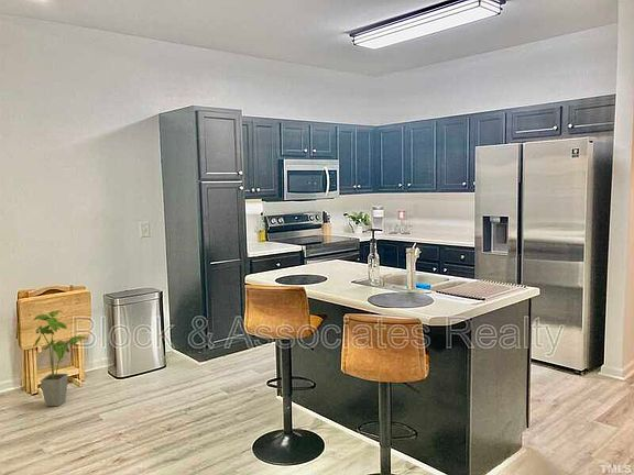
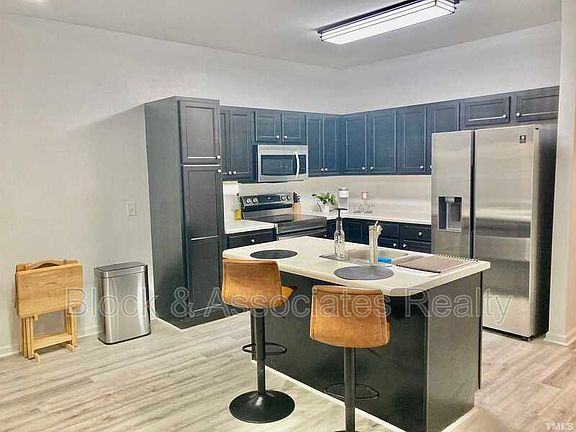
- house plant (58, 357)
